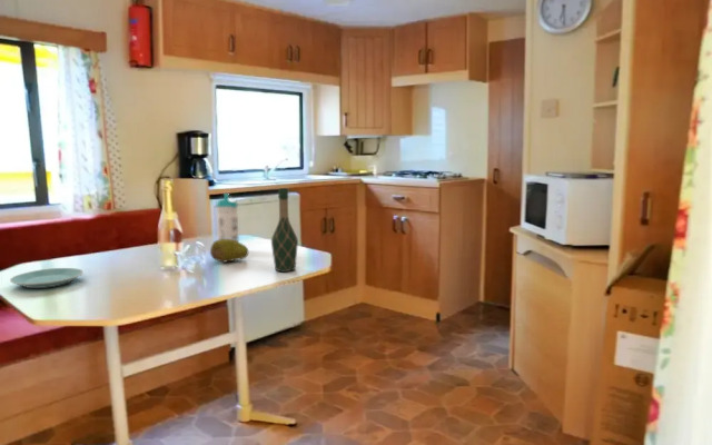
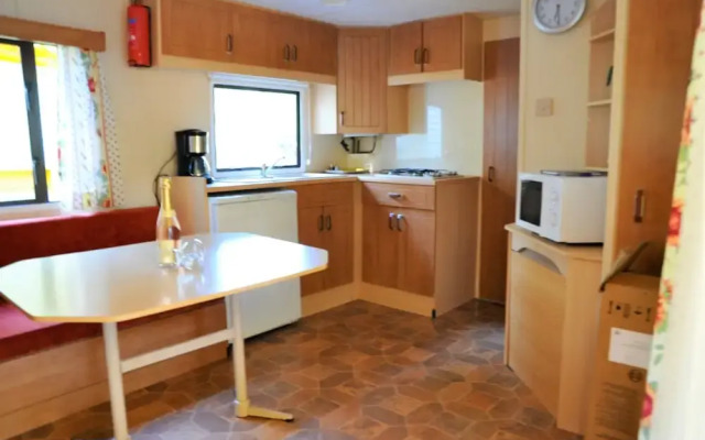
- plate (48, 278)
- water bottle (227, 222)
- wine bottle (284, 229)
- fruit (229, 249)
